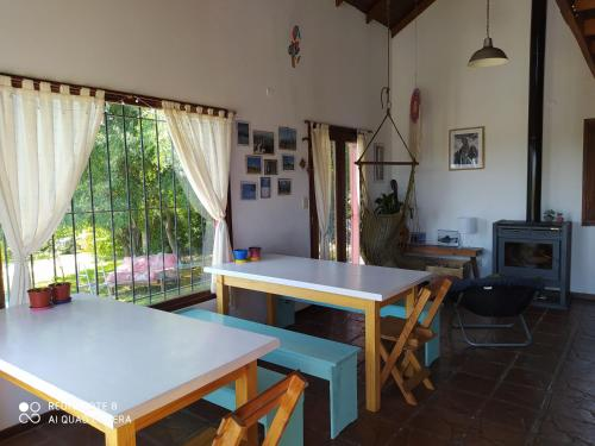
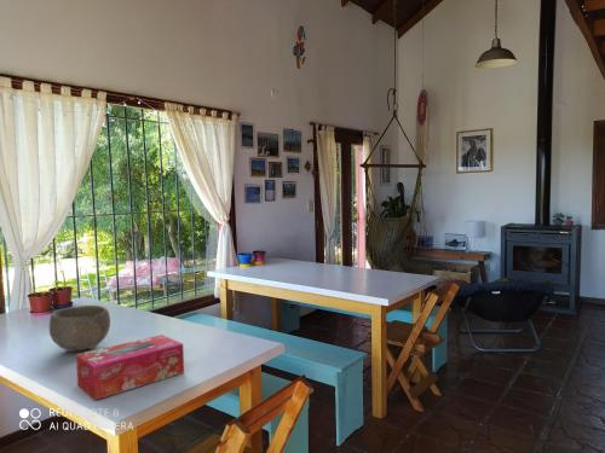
+ bowl (80, 329)
+ tissue box (131, 364)
